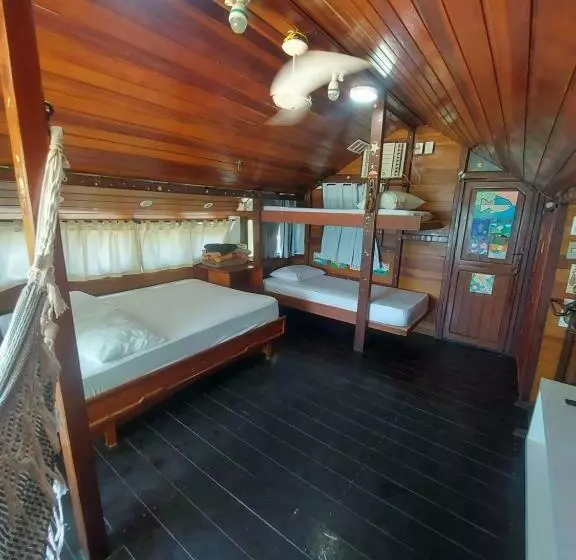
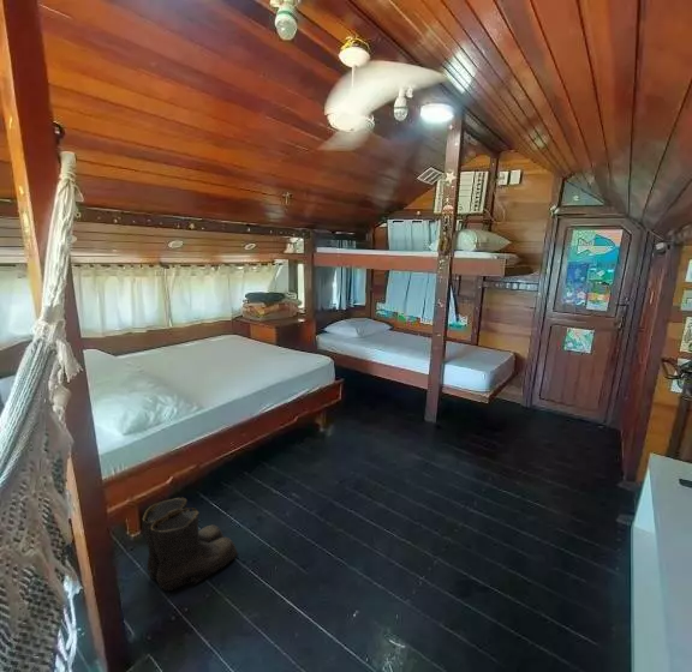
+ boots (191, 534)
